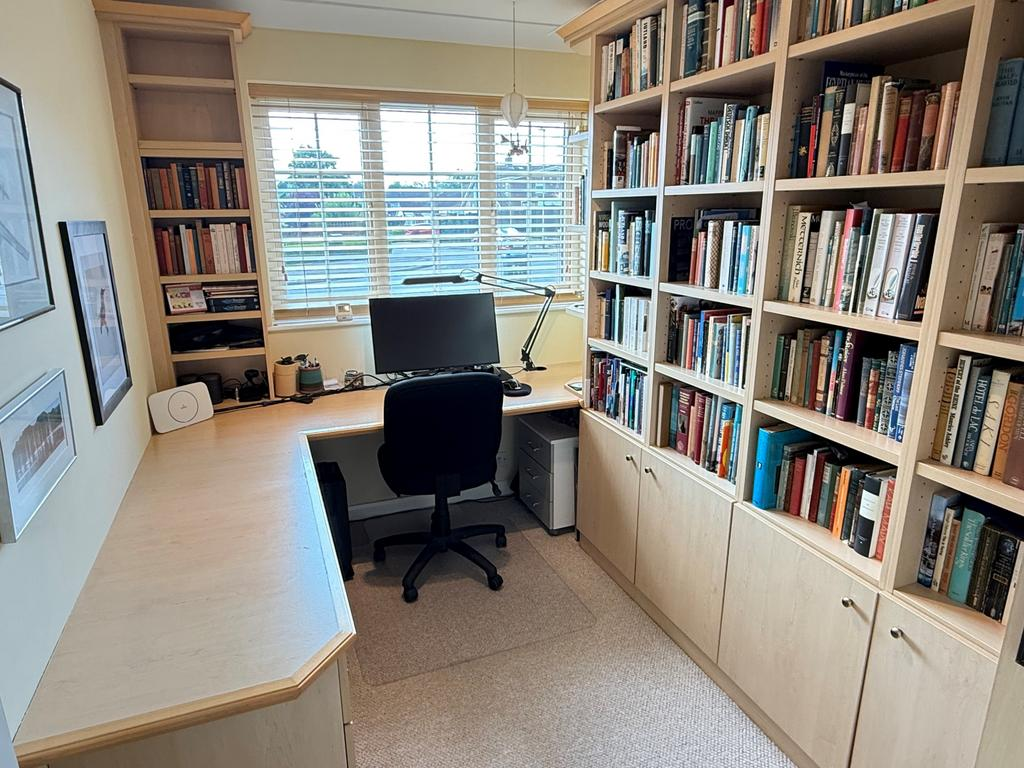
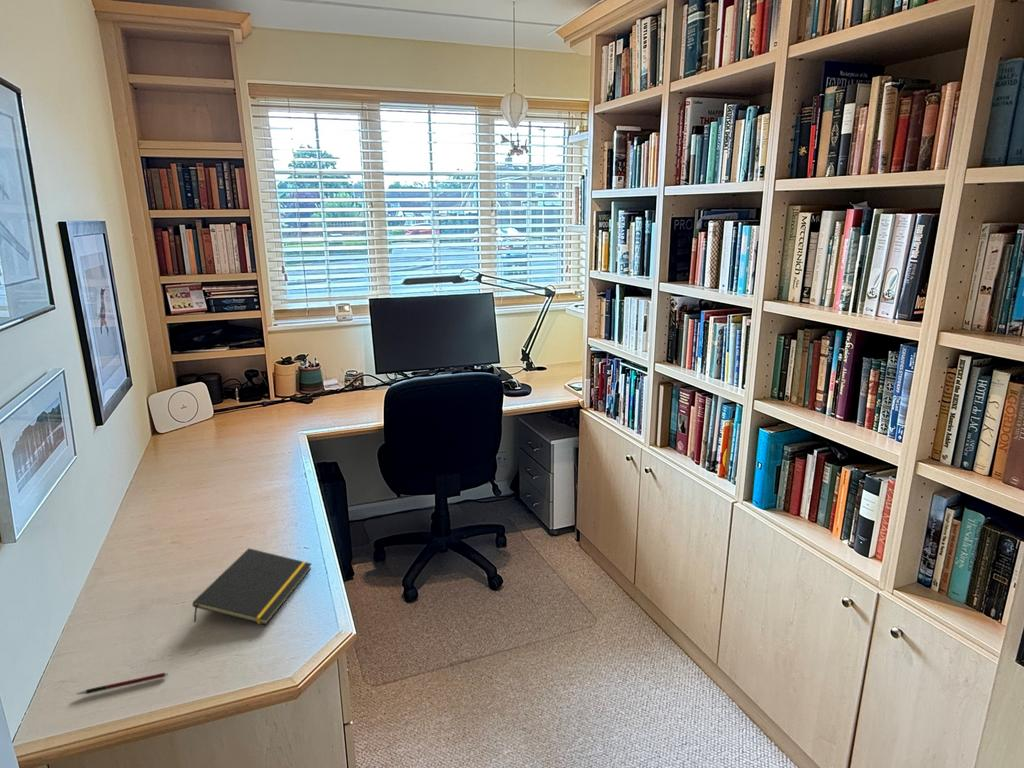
+ notepad (256, 583)
+ pen (122, 683)
